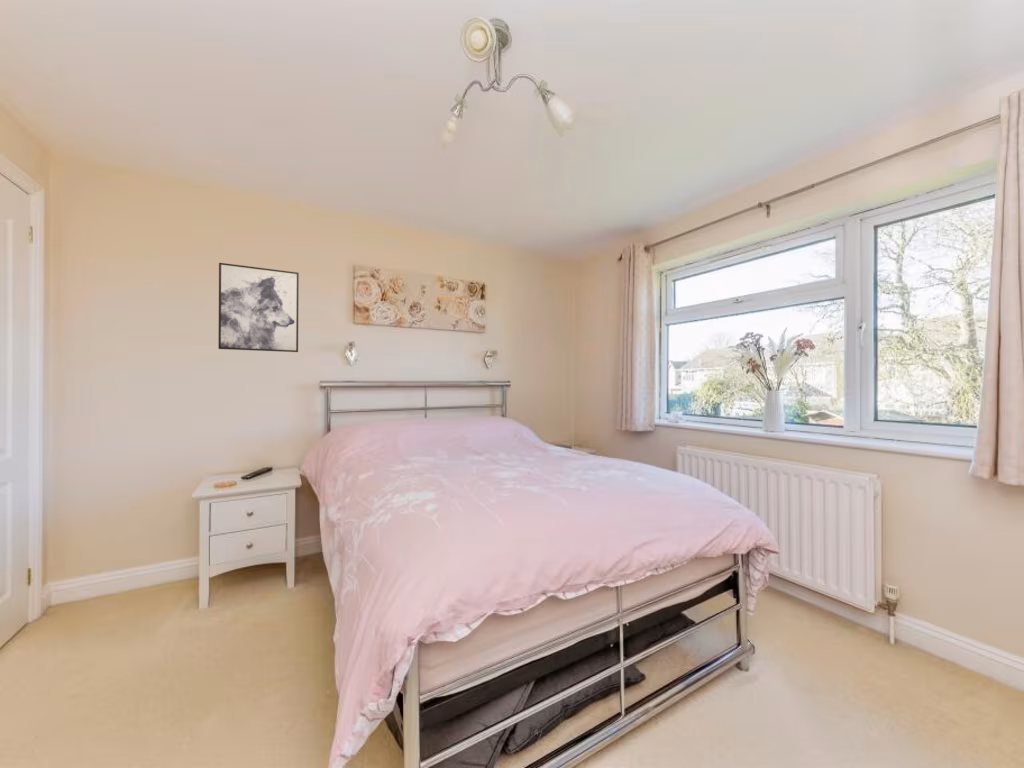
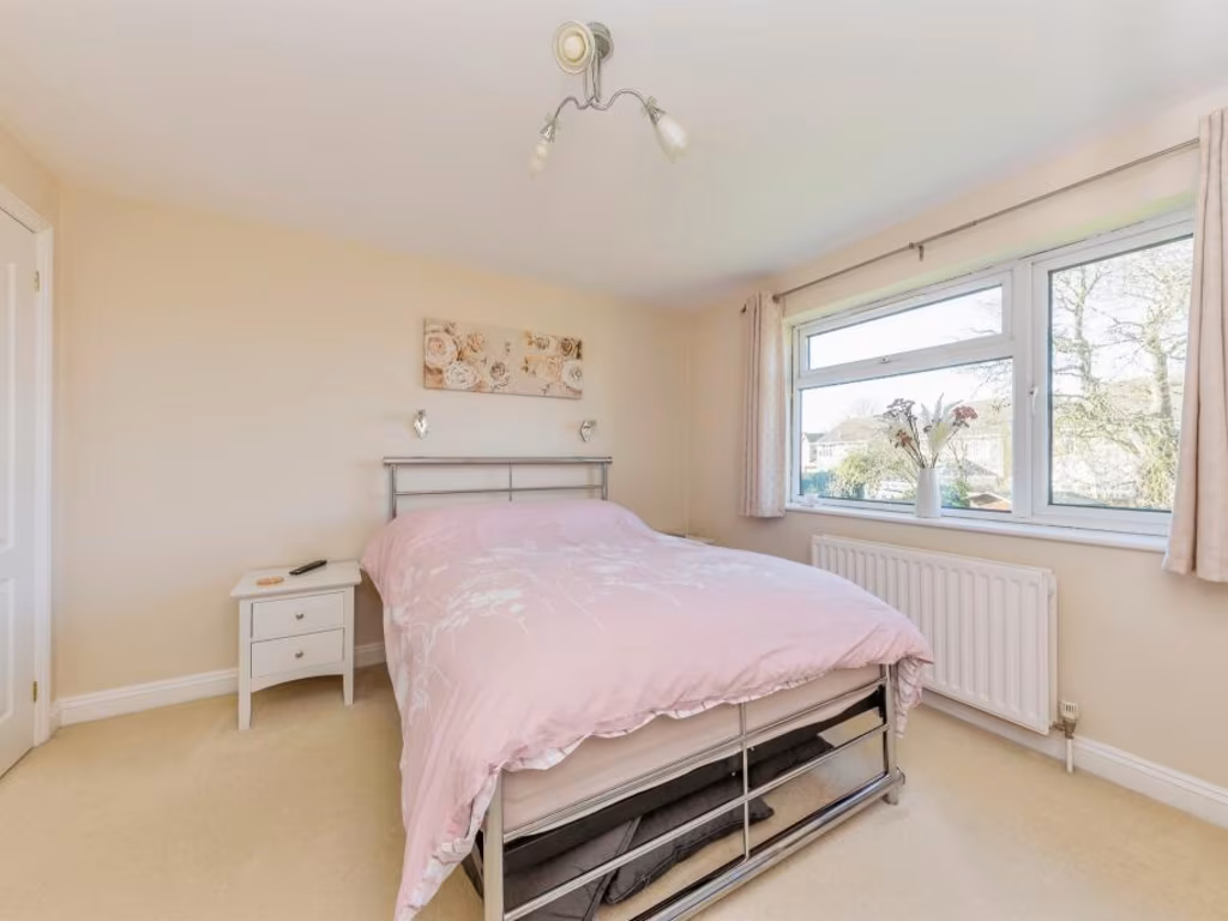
- wall art (260, 309)
